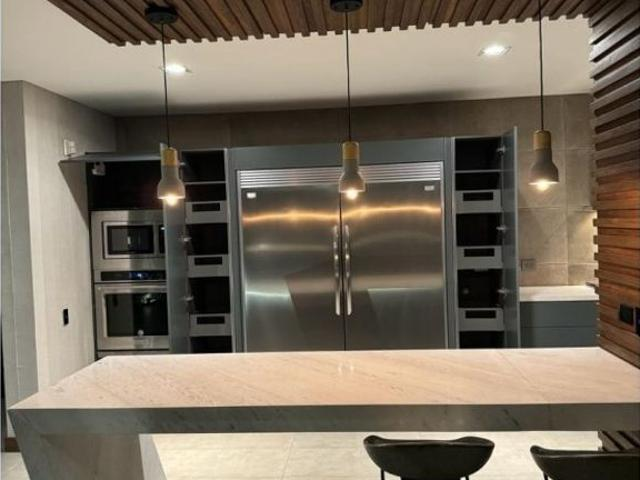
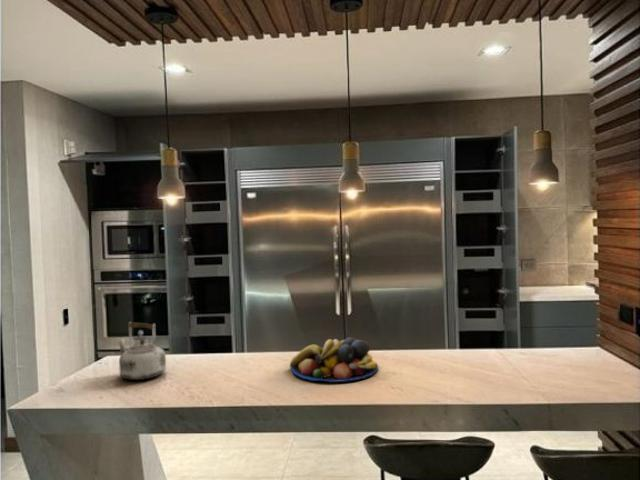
+ kettle (138, 348)
+ fruit bowl (334, 353)
